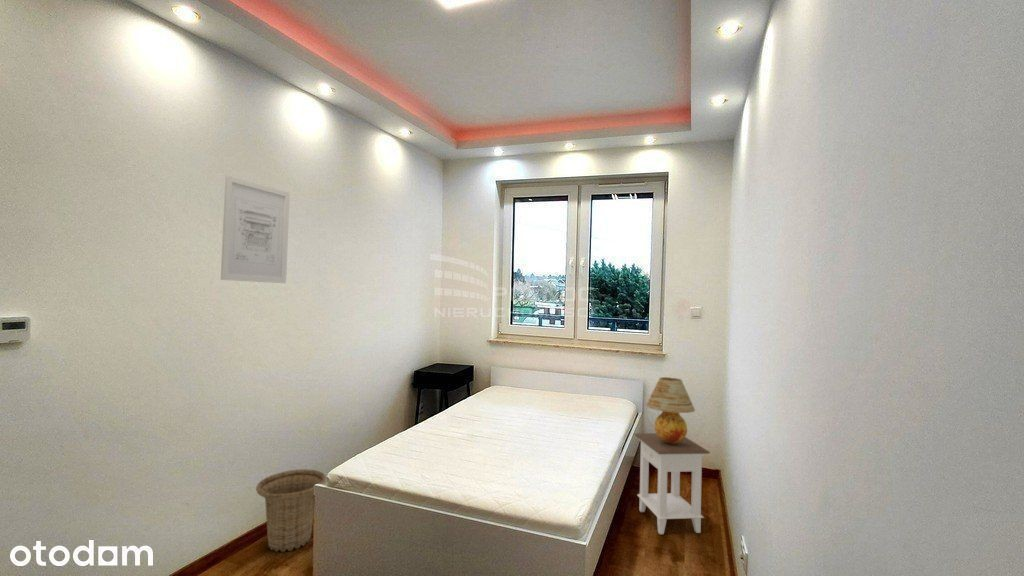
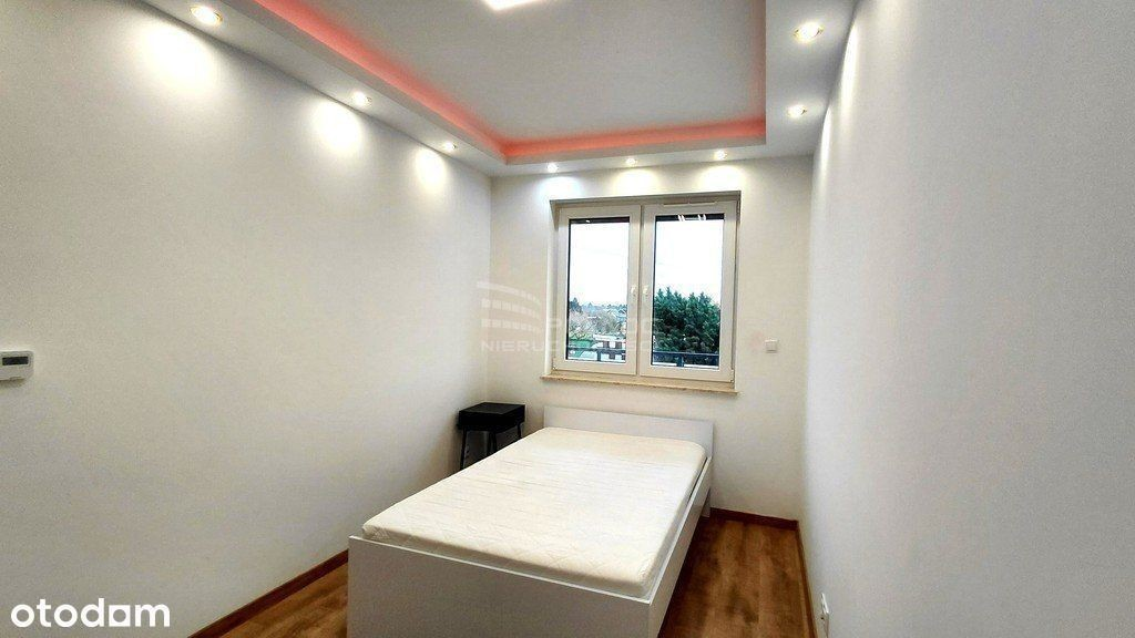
- table lamp (669, 410)
- nightstand (671, 481)
- wall art (257, 232)
- basket (291, 510)
